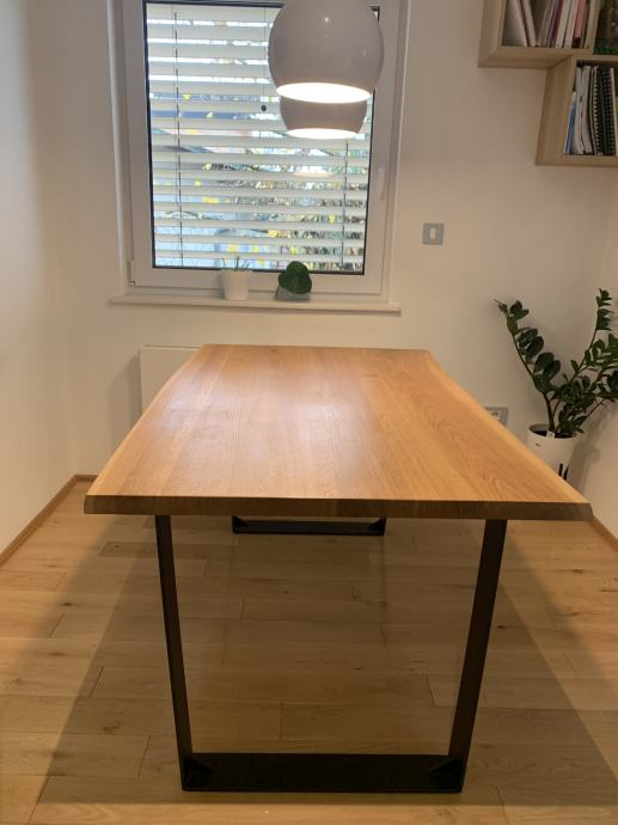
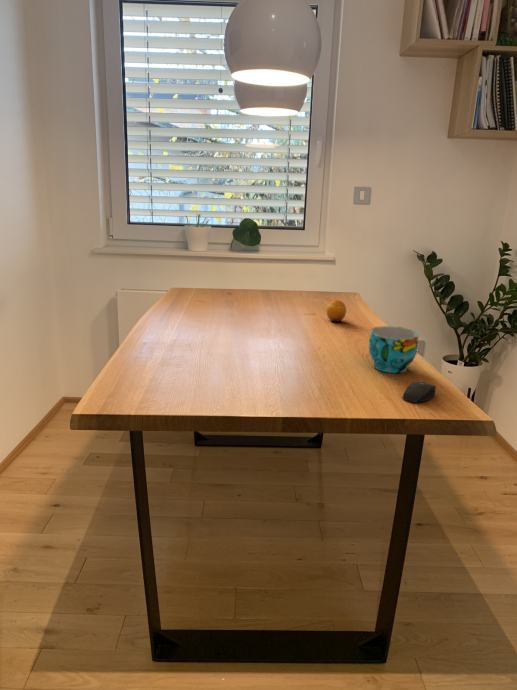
+ mouse (419, 389)
+ cup (390, 349)
+ fruit (336, 310)
